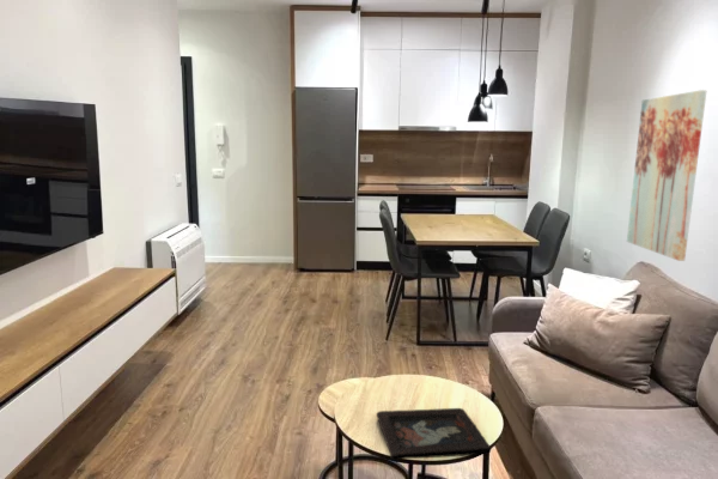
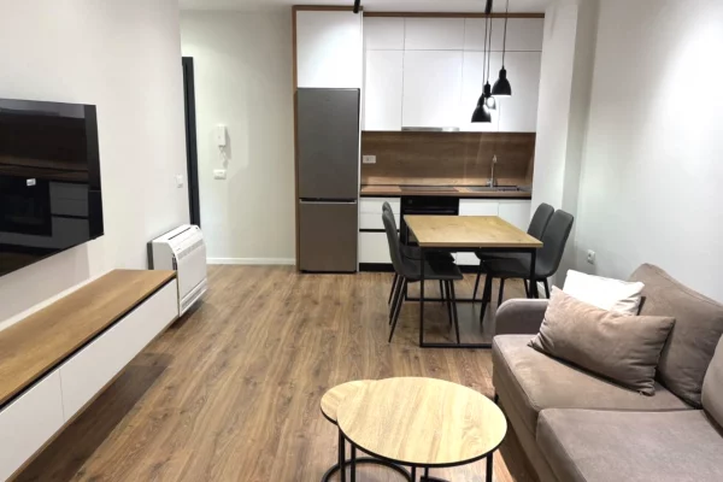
- wall art (662, 175)
- decorative tray (430, 431)
